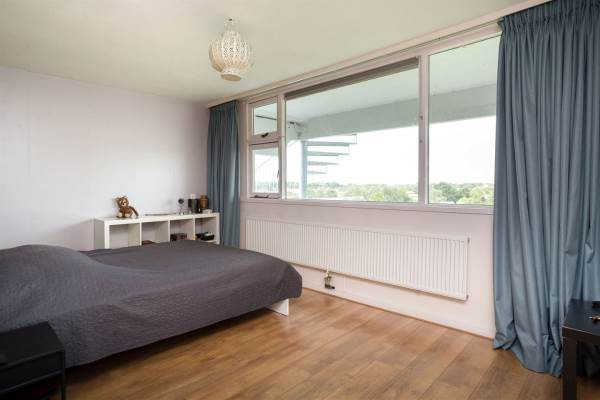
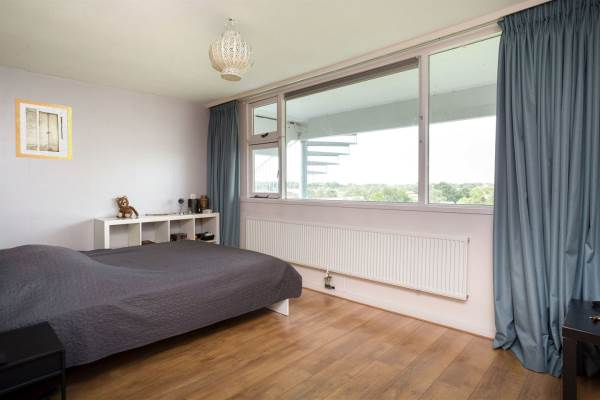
+ wall art (44, 130)
